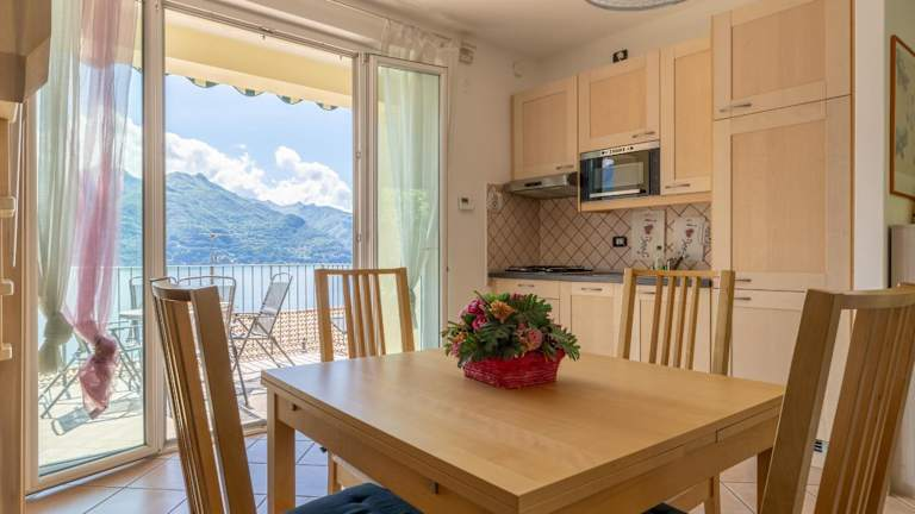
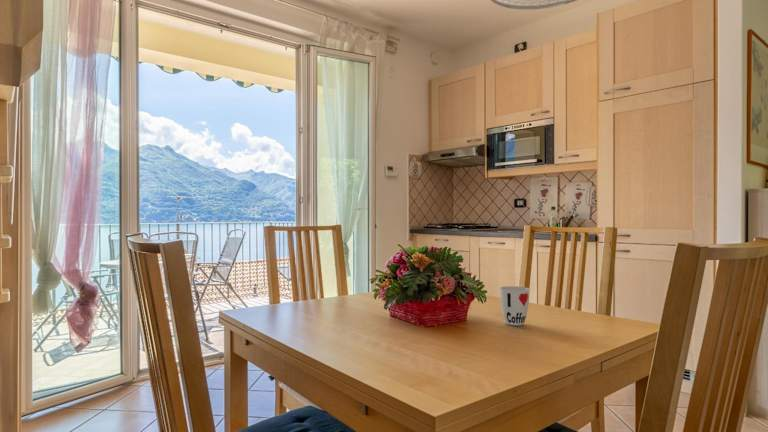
+ cup (514, 305)
